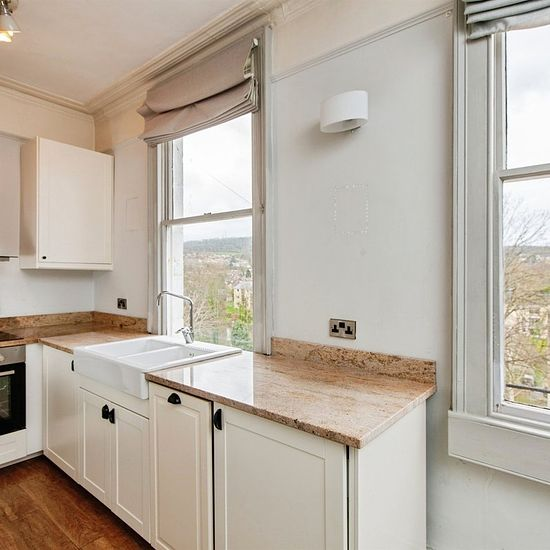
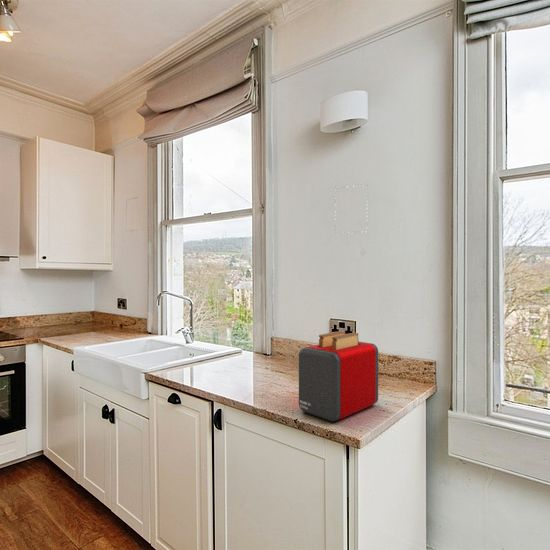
+ toaster (339, 370)
